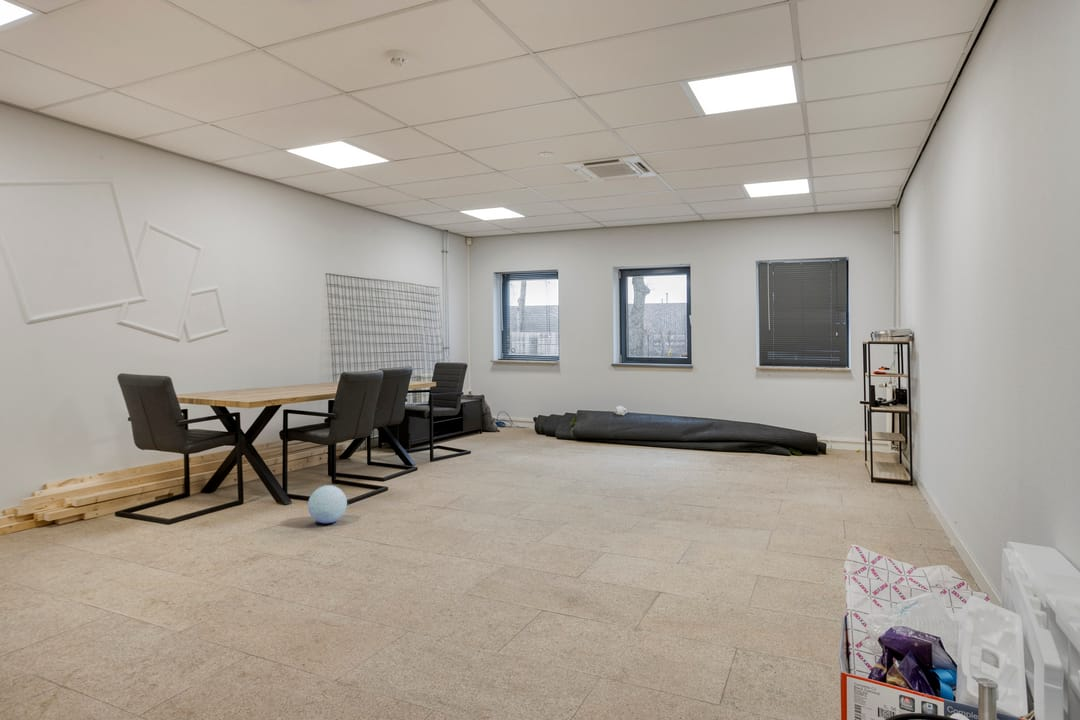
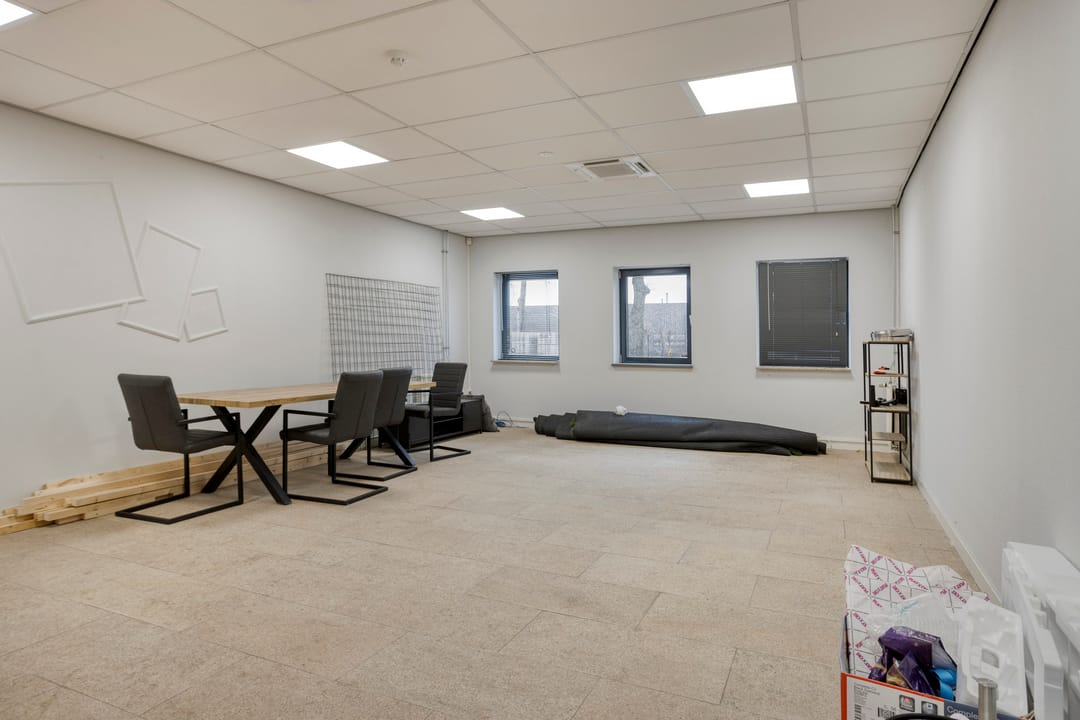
- ball (327, 504)
